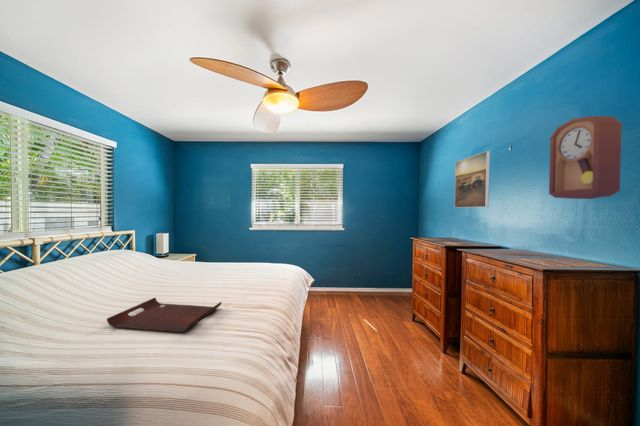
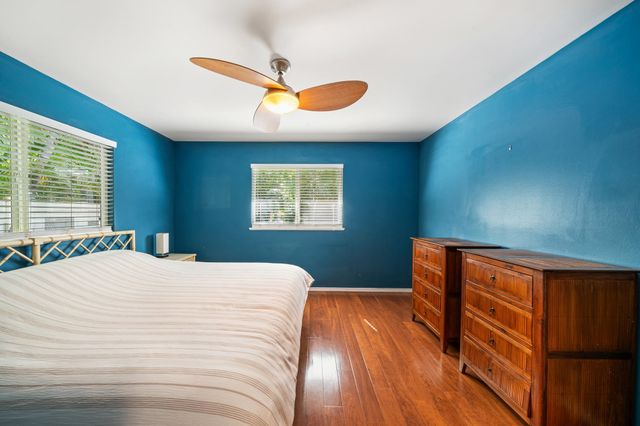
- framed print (470, 182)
- serving tray (169, 312)
- pendulum clock (581, 158)
